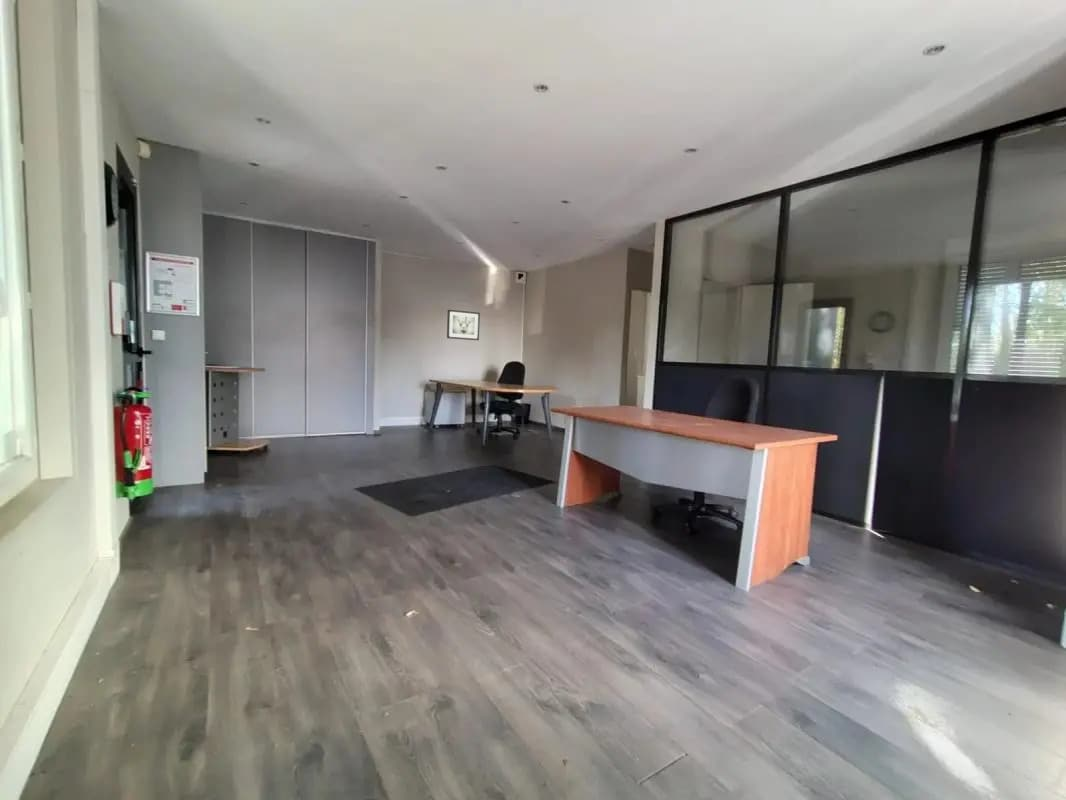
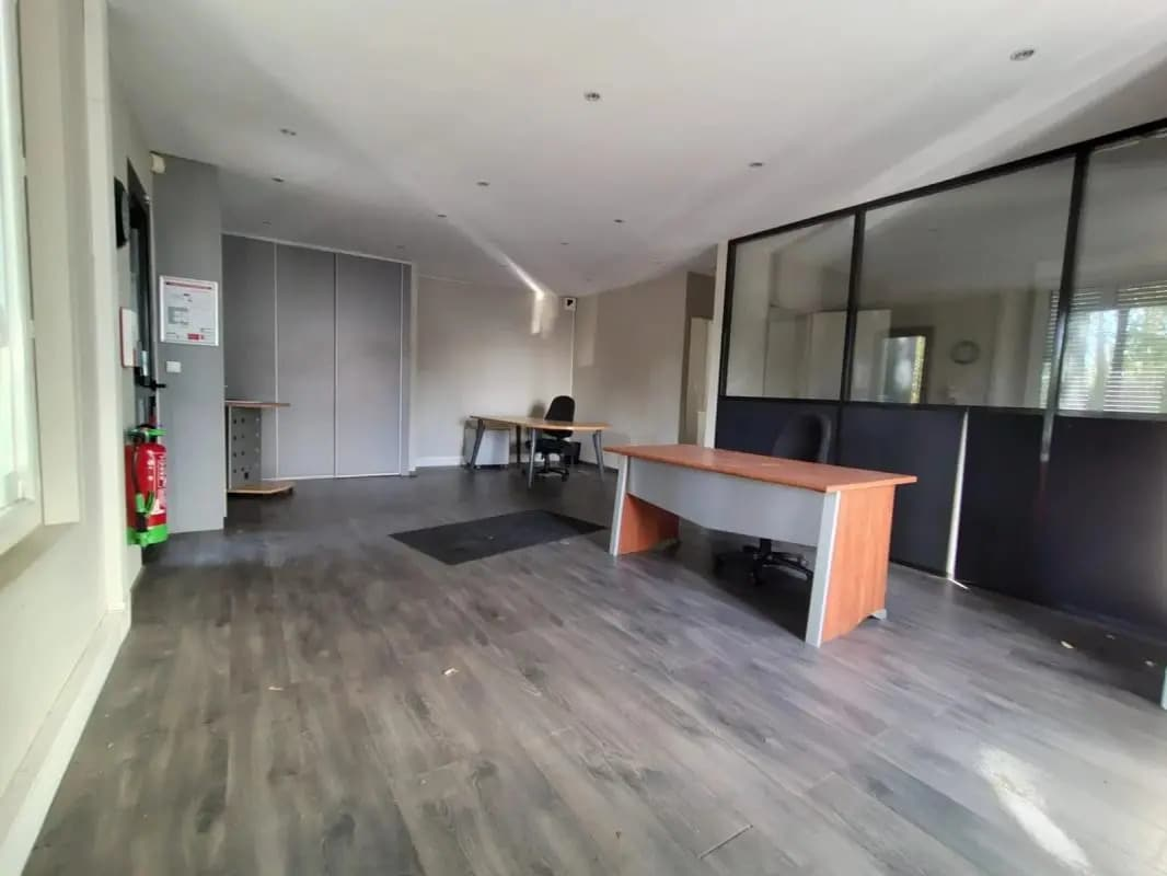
- wall art (463, 325)
